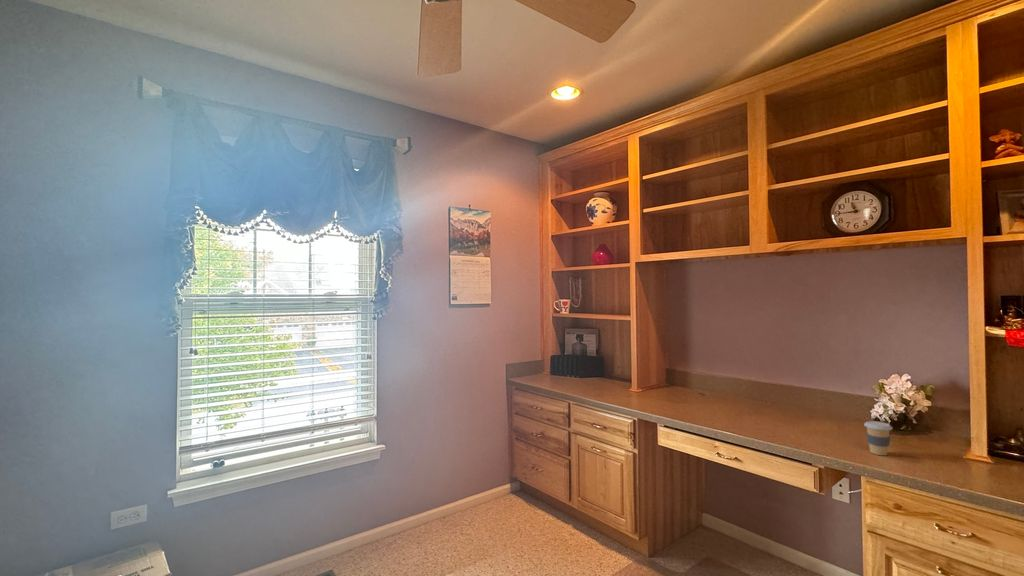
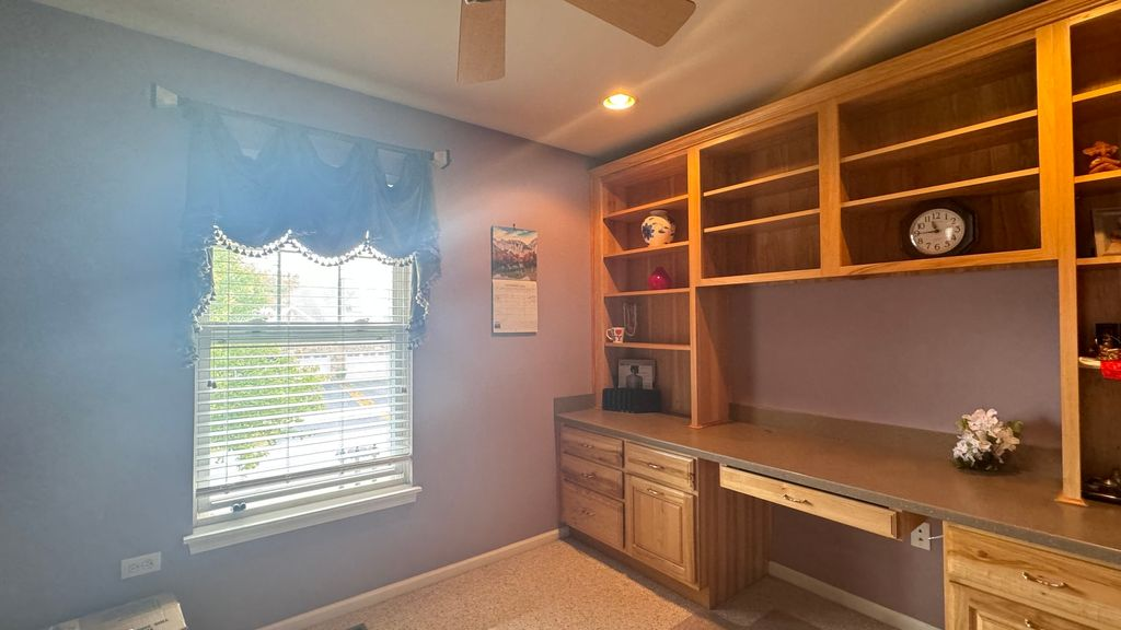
- coffee cup (878, 438)
